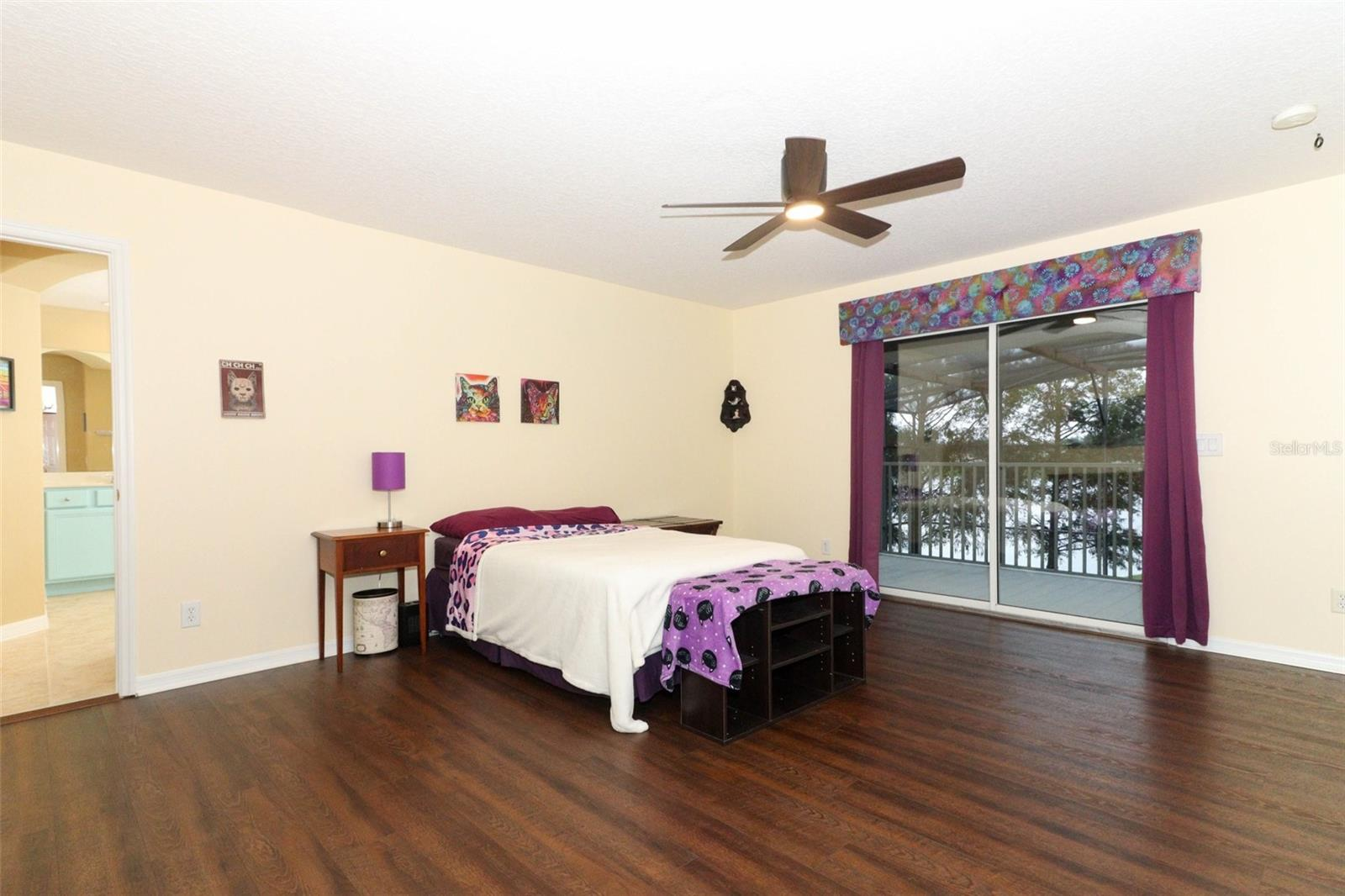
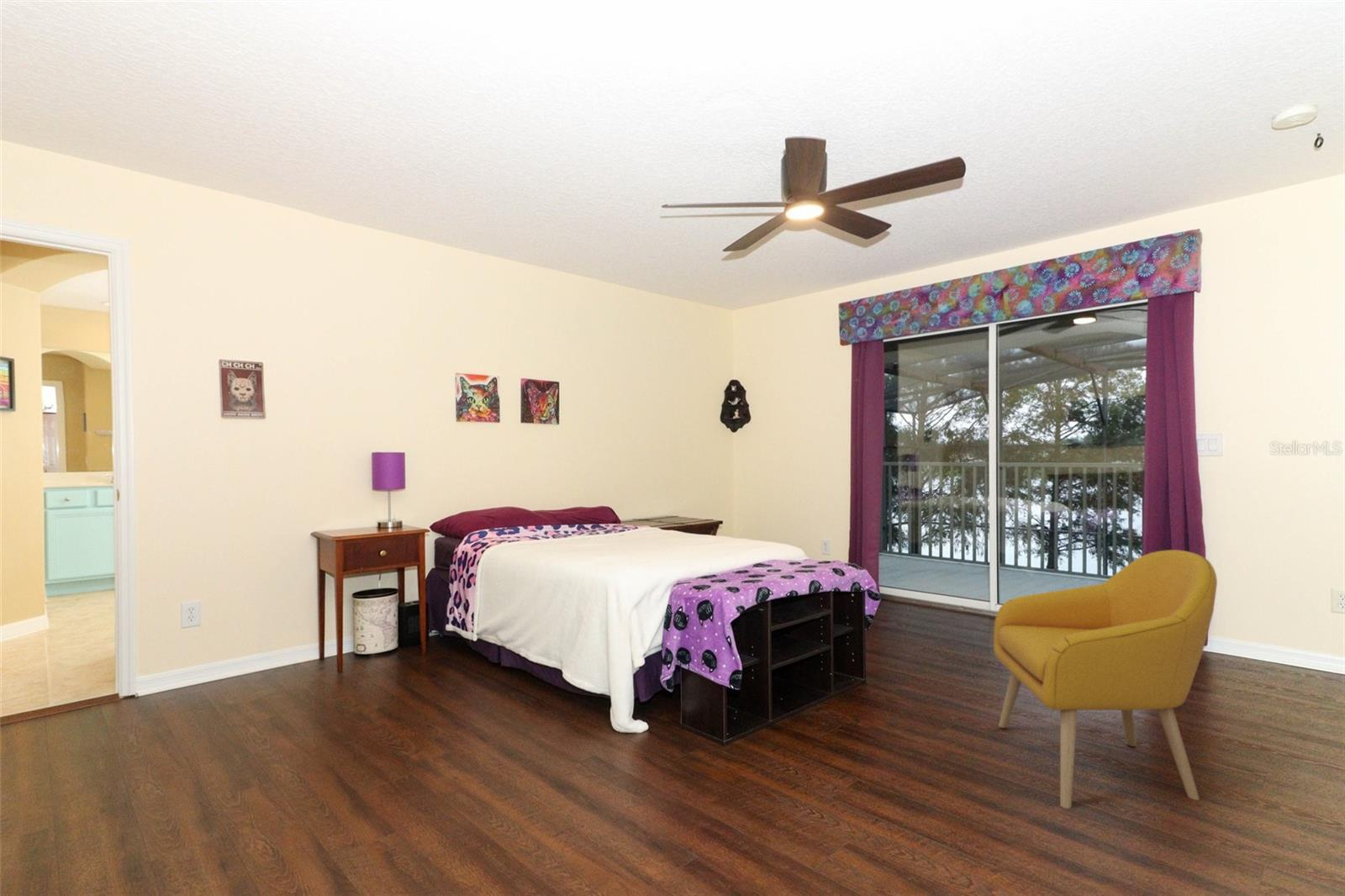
+ armchair (1105, 658)
